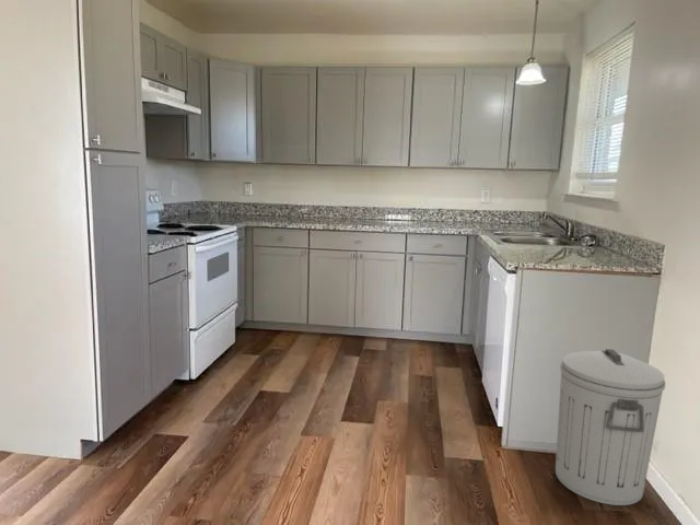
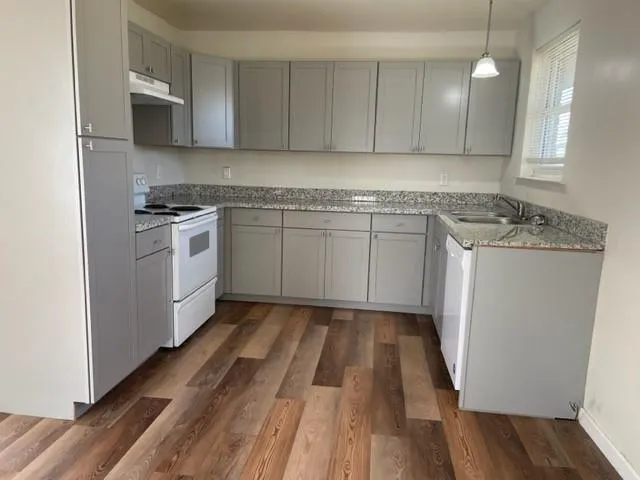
- trash can (605, 417)
